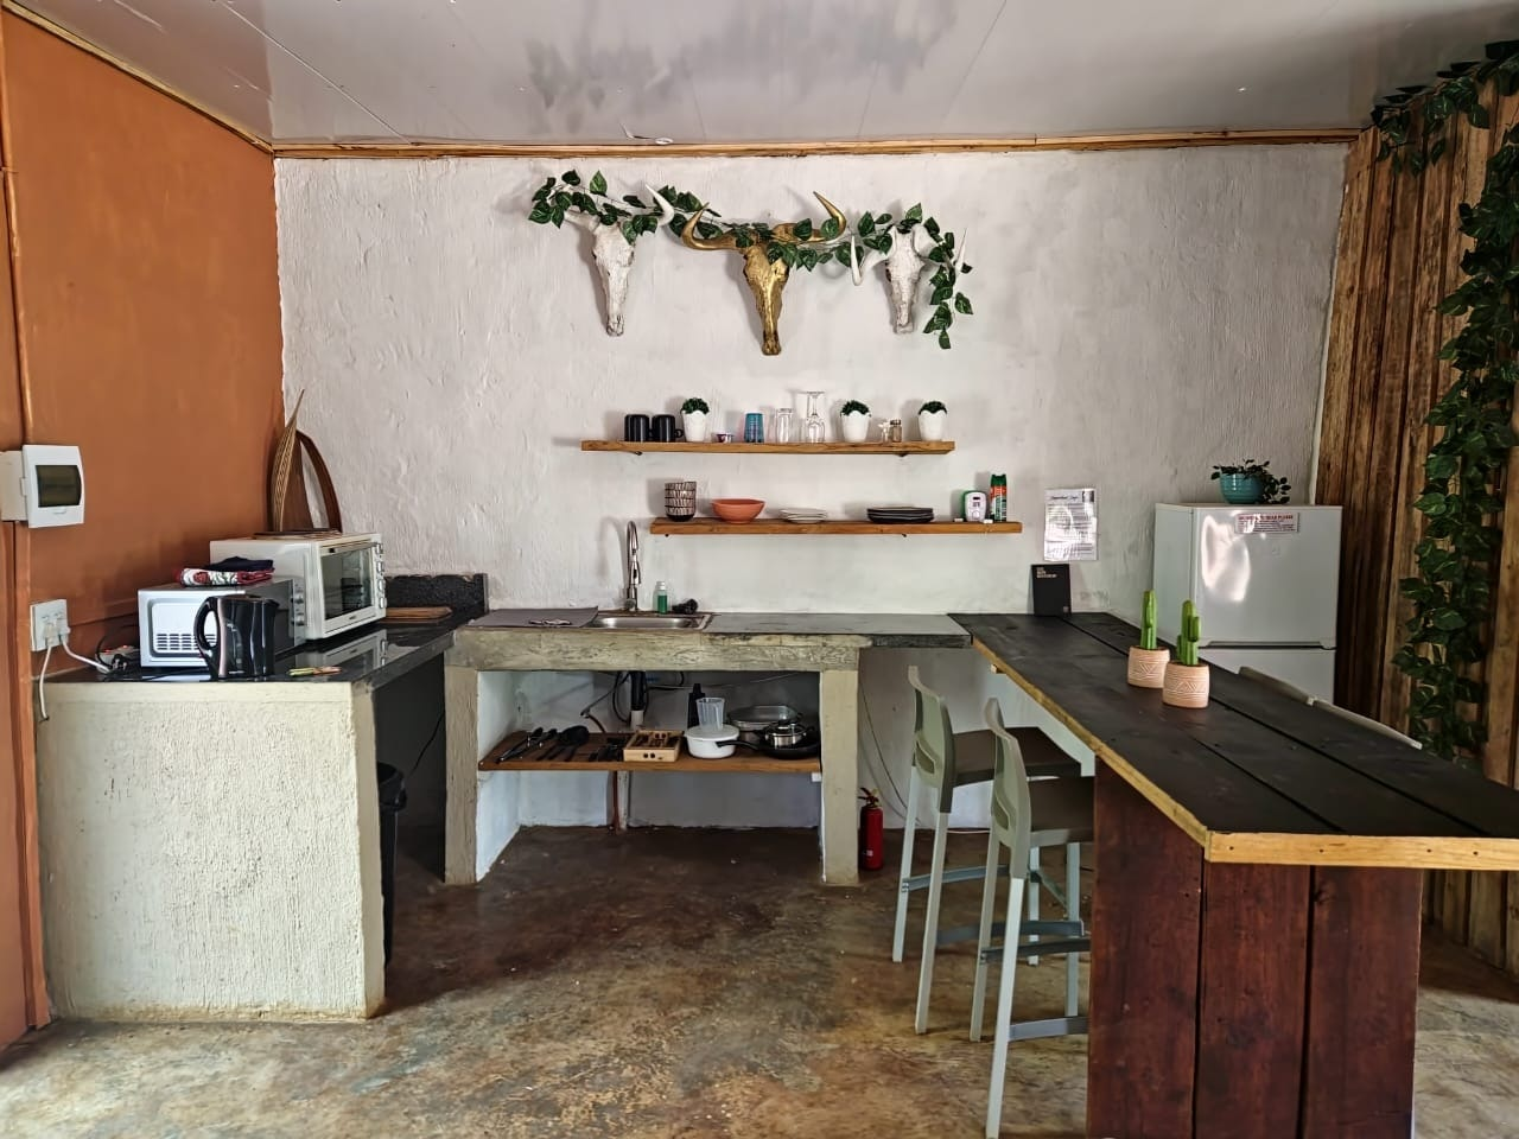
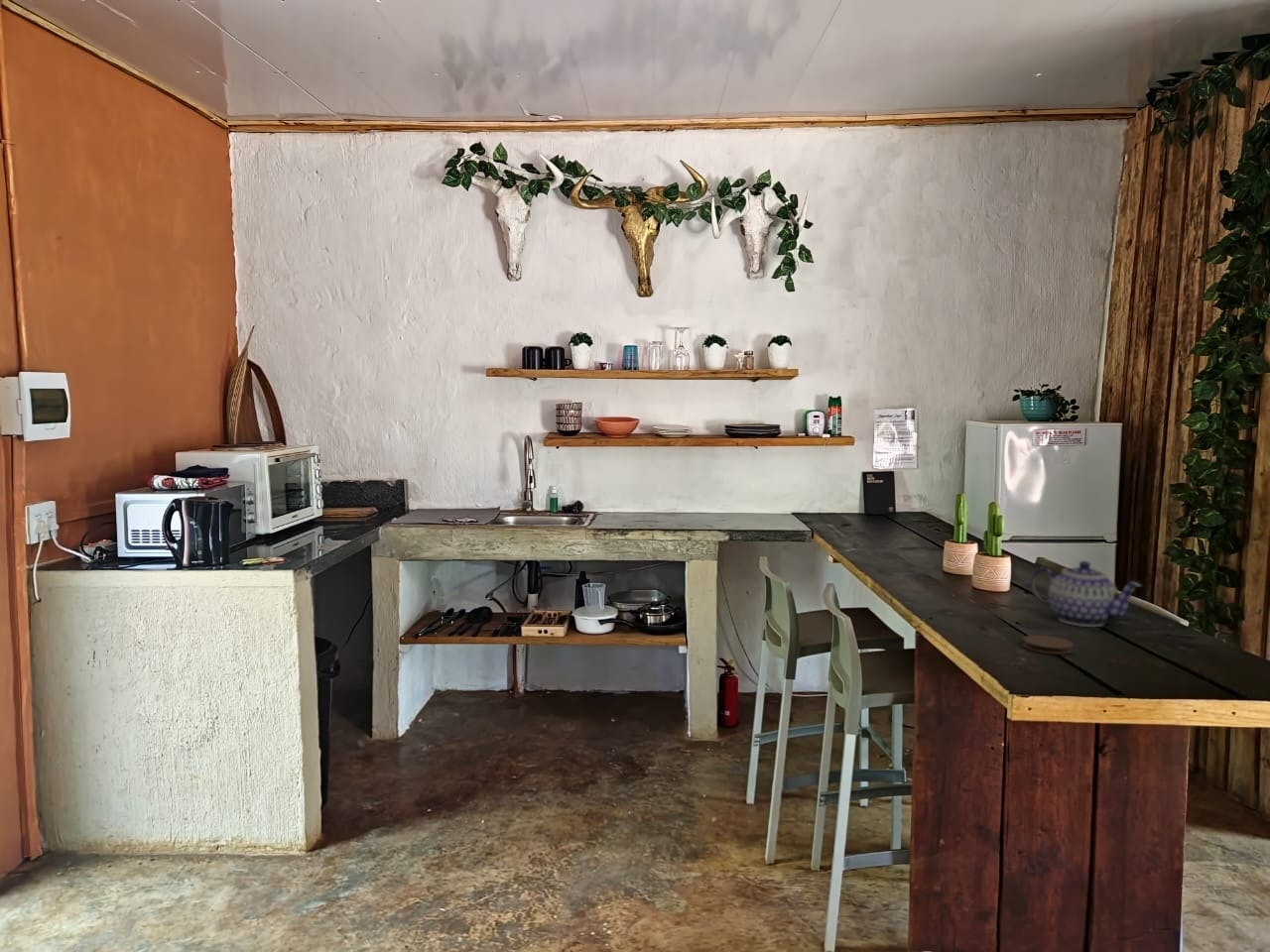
+ coaster (1047, 644)
+ teapot (1083, 591)
